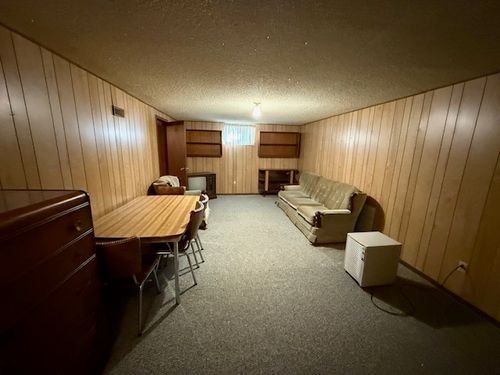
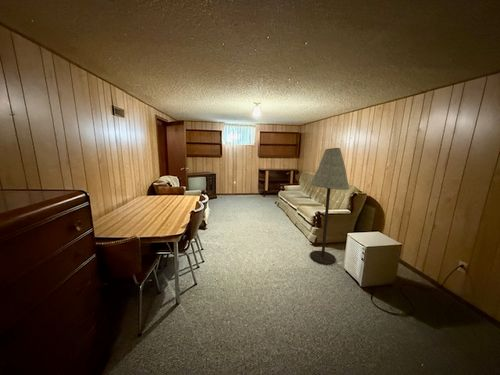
+ floor lamp (327, 205)
